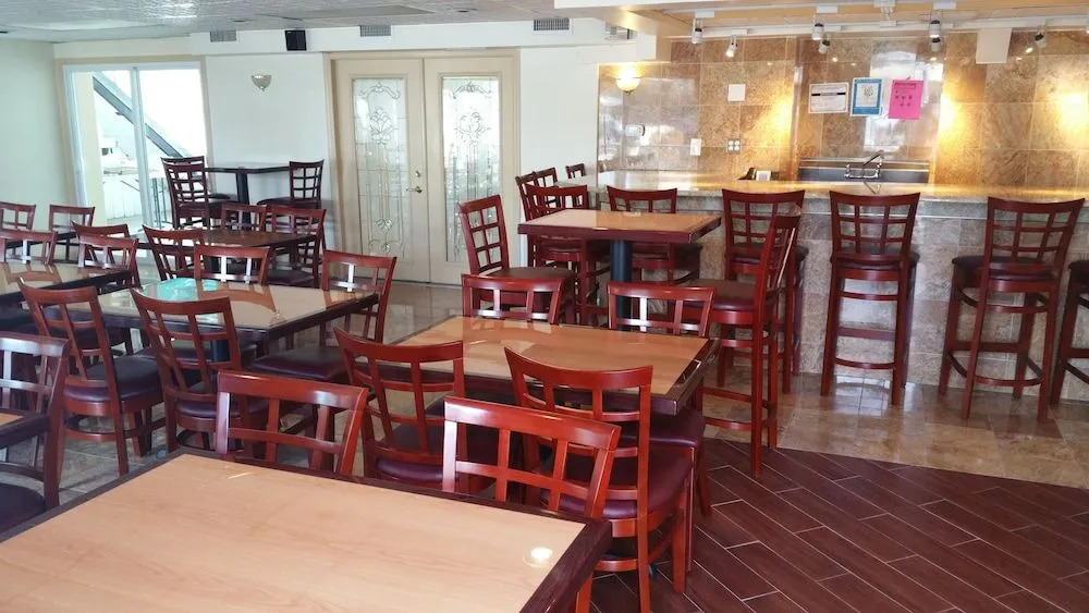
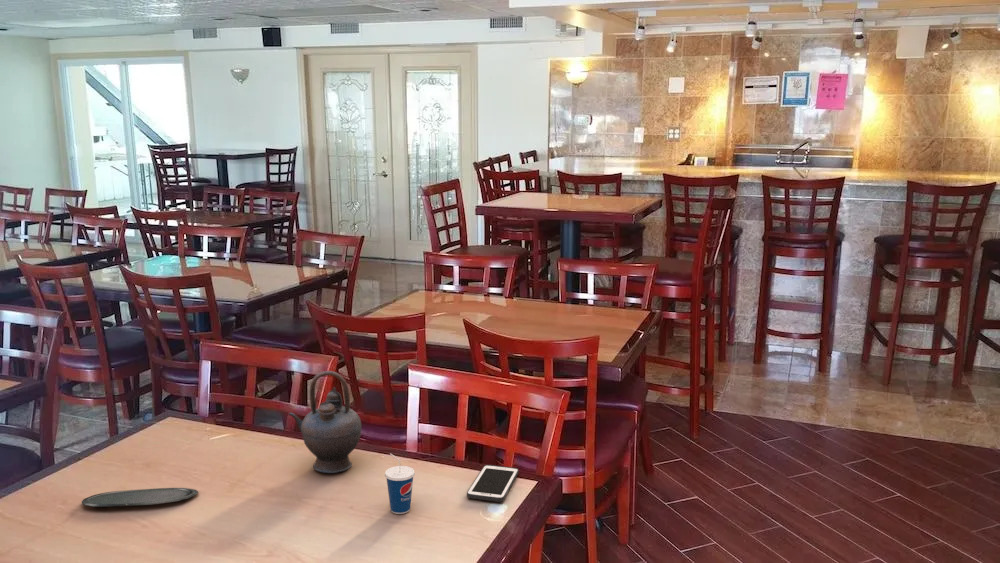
+ cell phone (493, 482)
+ teapot (324, 419)
+ cup (399, 480)
+ oval tray (140, 496)
